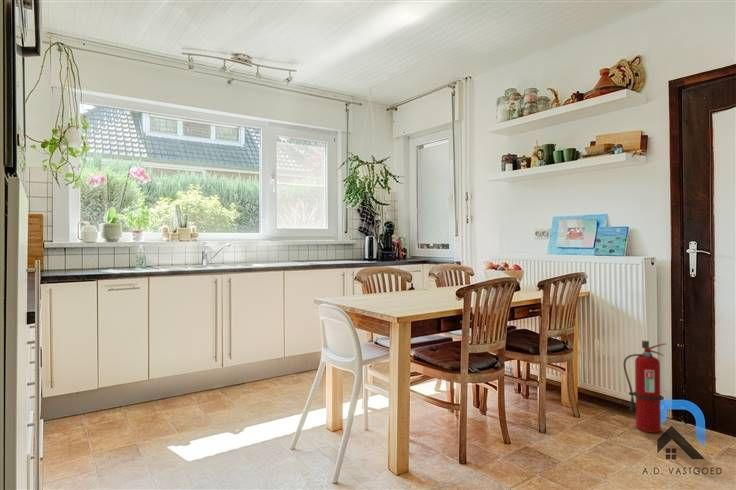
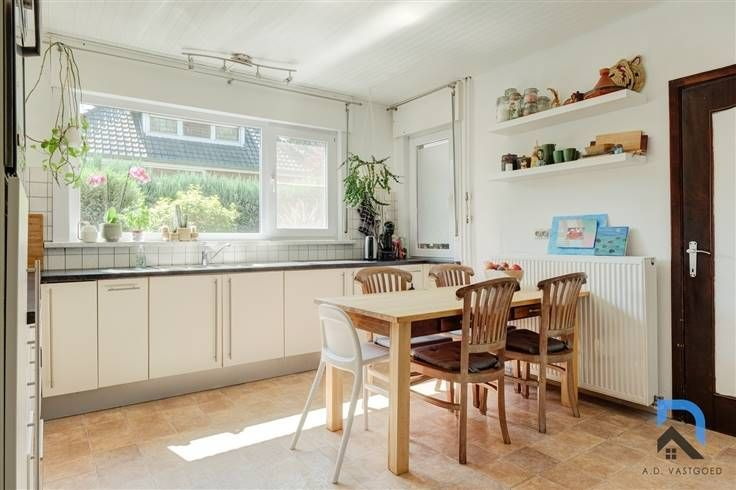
- fire extinguisher (644, 385)
